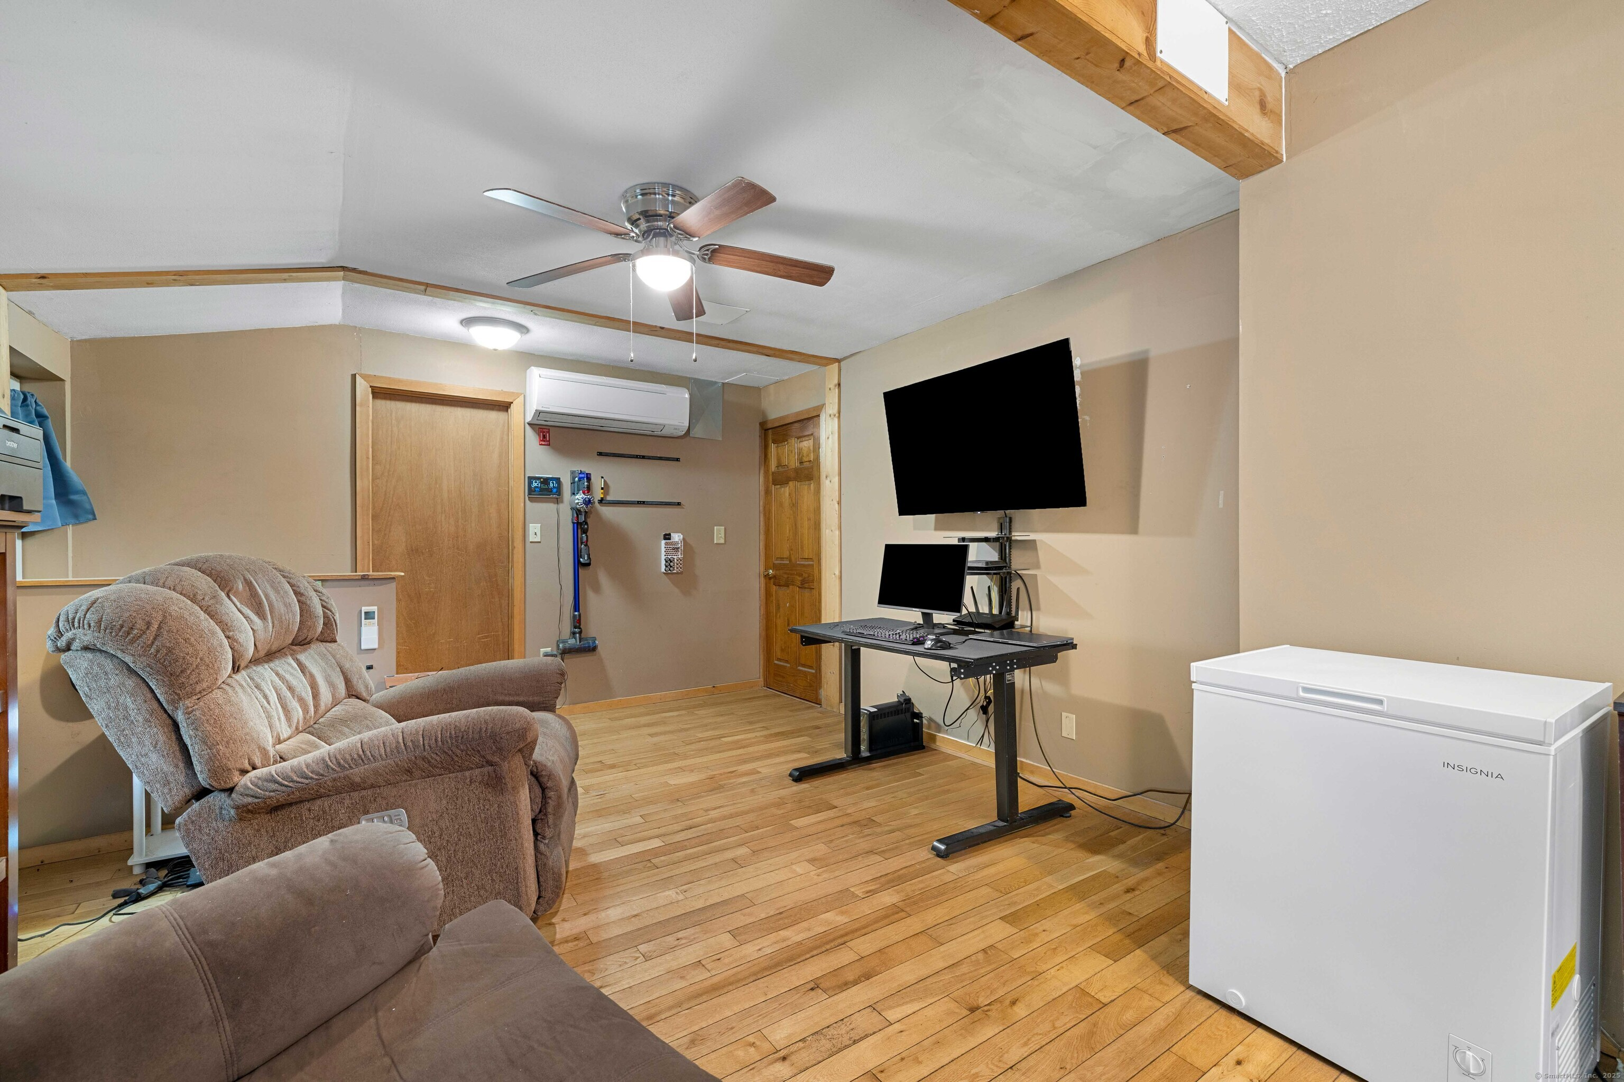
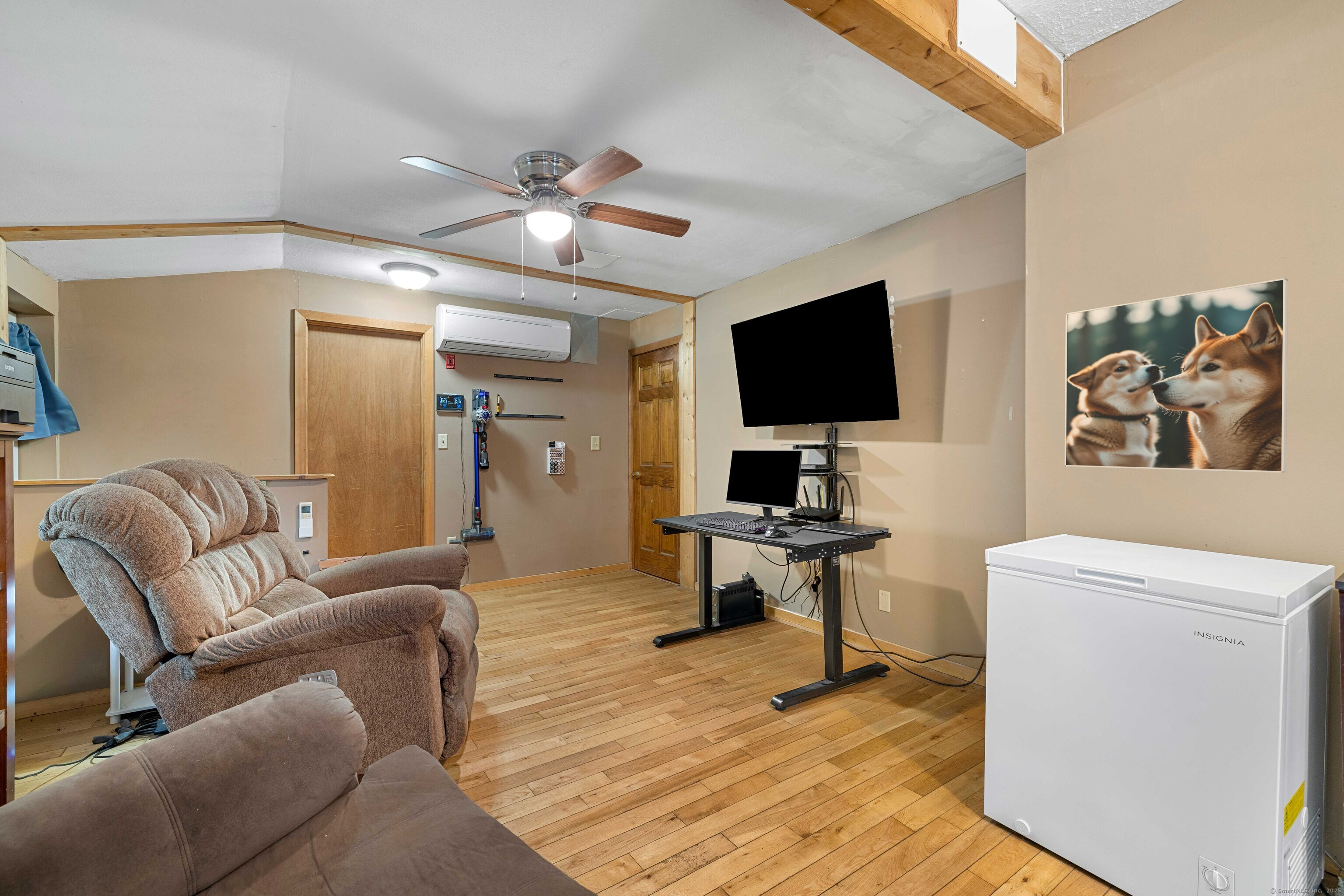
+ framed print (1163, 384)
